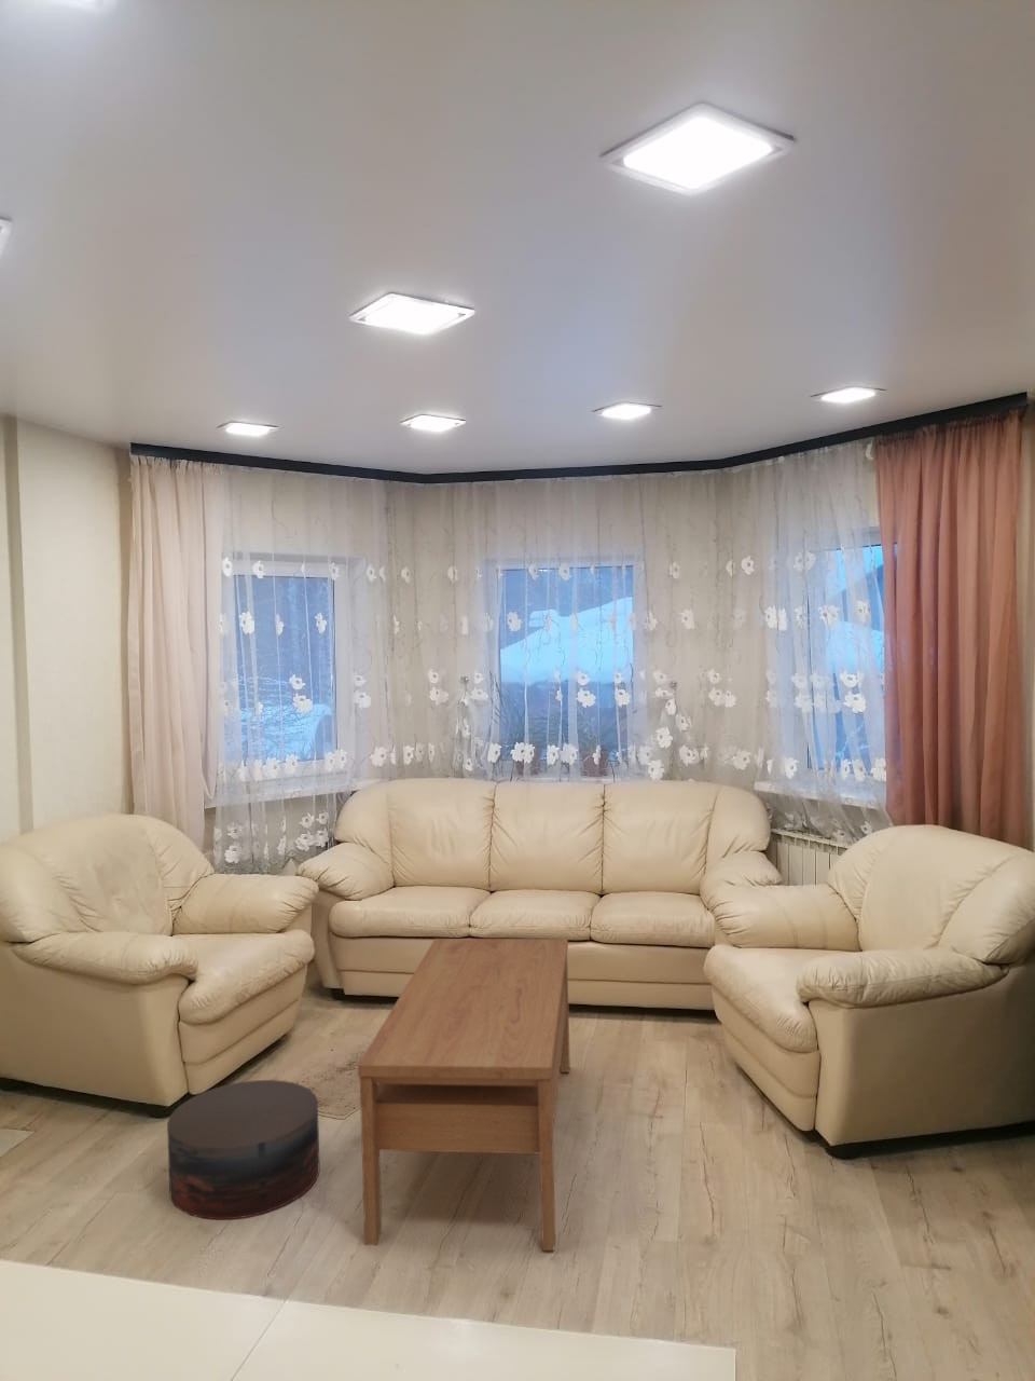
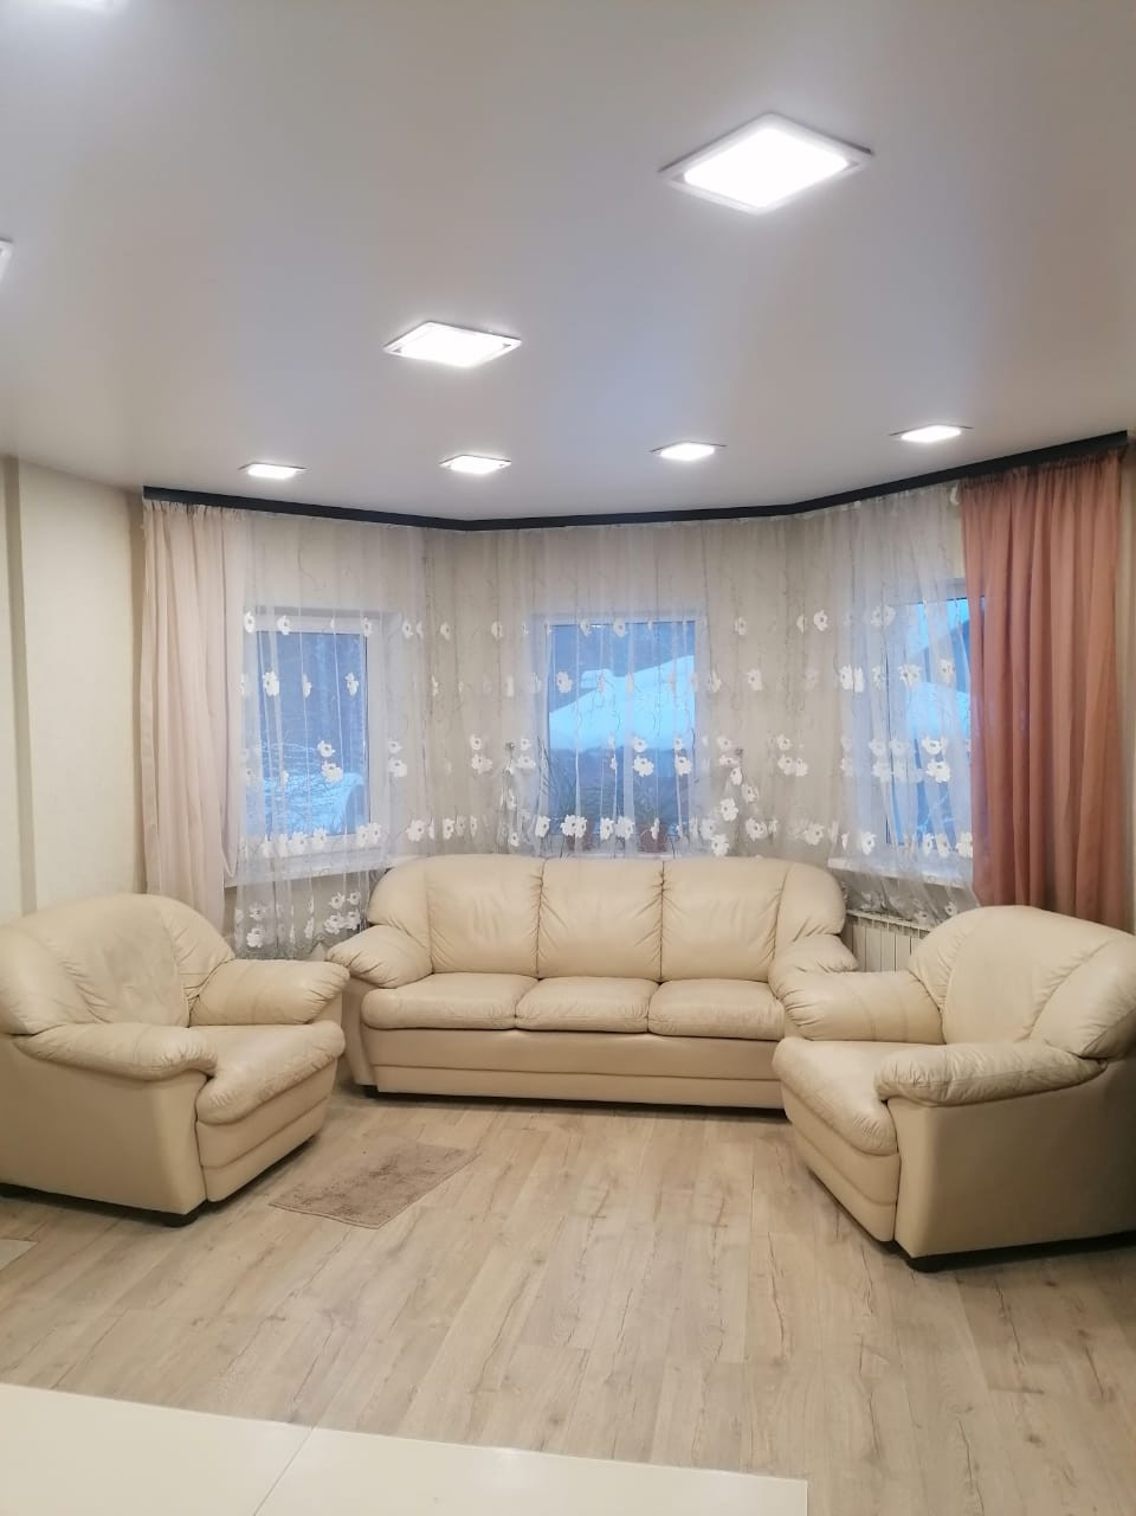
- stool (245, 1144)
- coffee table (483, 1065)
